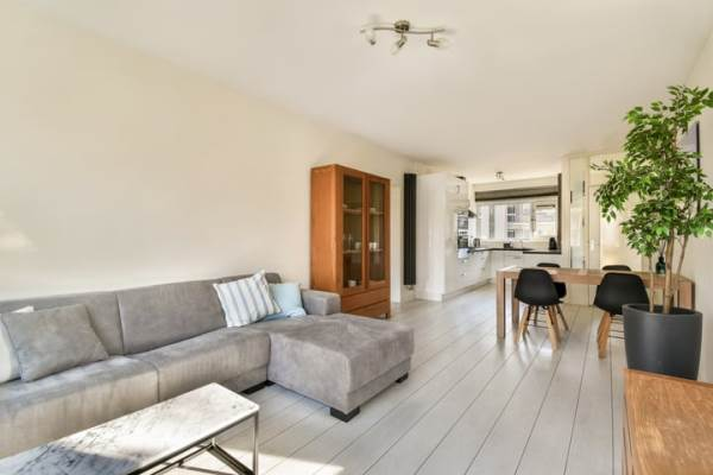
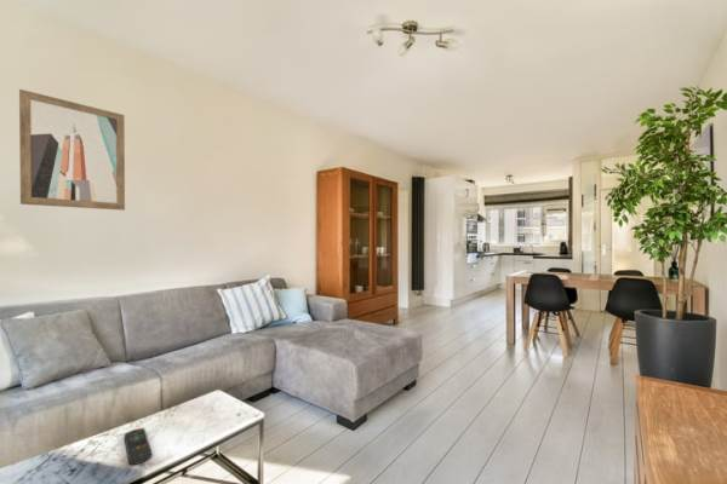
+ remote control (137, 444)
+ wall art (76, 155)
